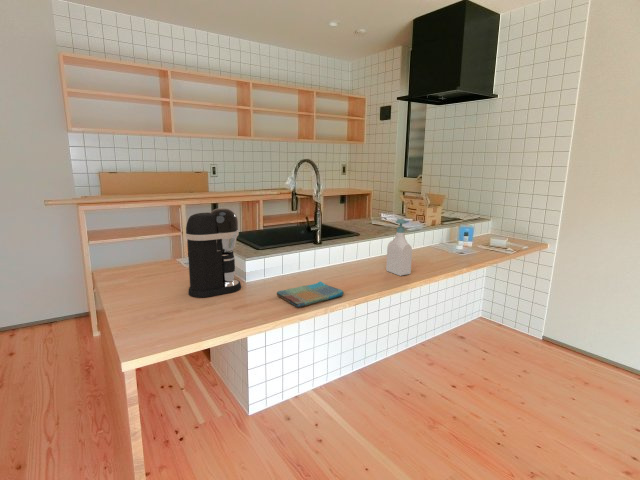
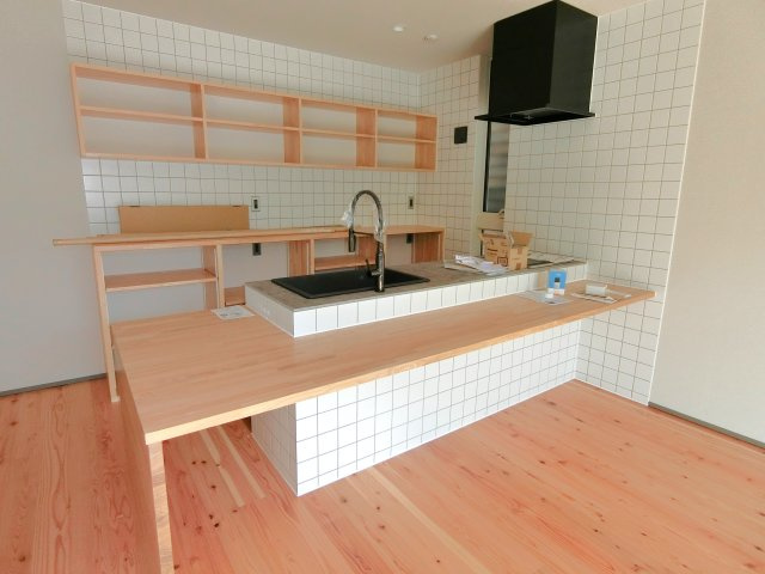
- soap bottle (401, 245)
- dish towel (310, 293)
- coffee maker (213, 250)
